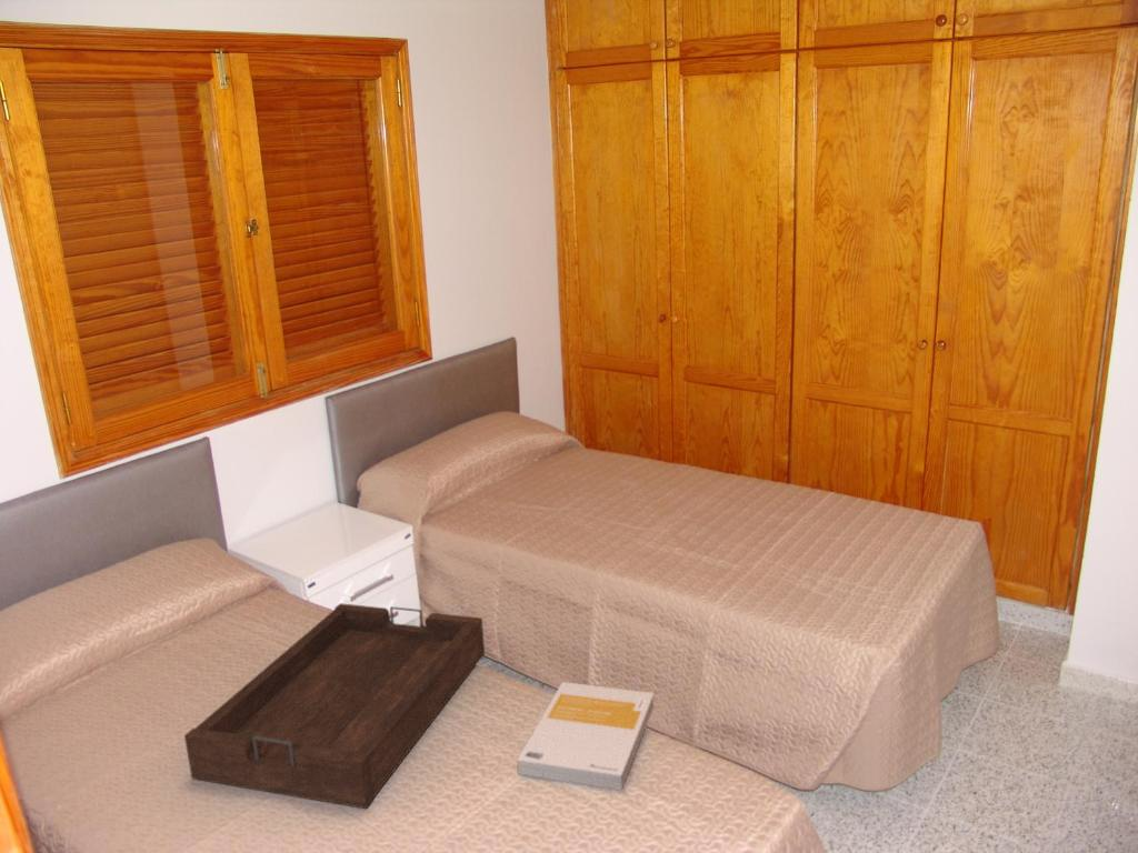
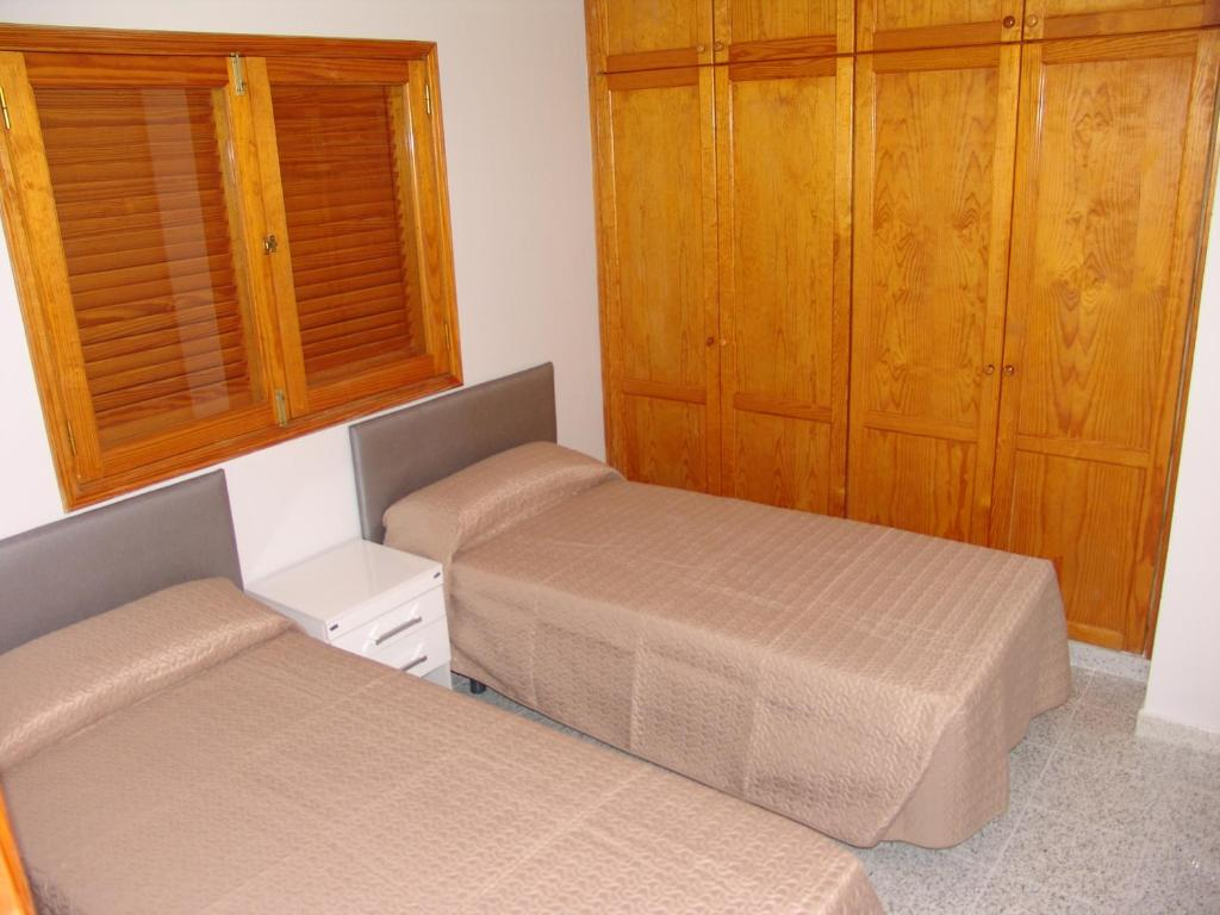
- tray (350, 688)
- book (589, 731)
